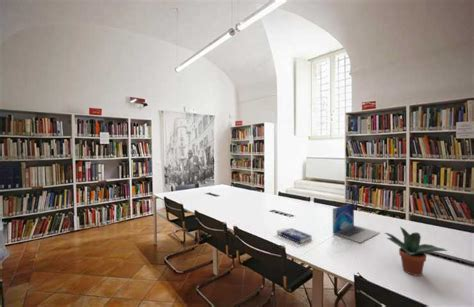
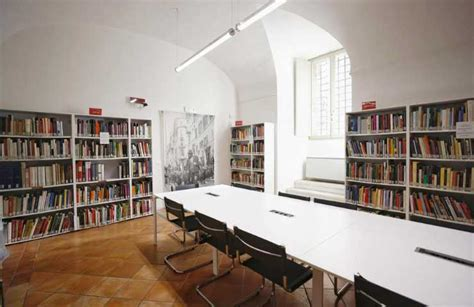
- potted plant (412, 249)
- book (293, 234)
- laptop (353, 220)
